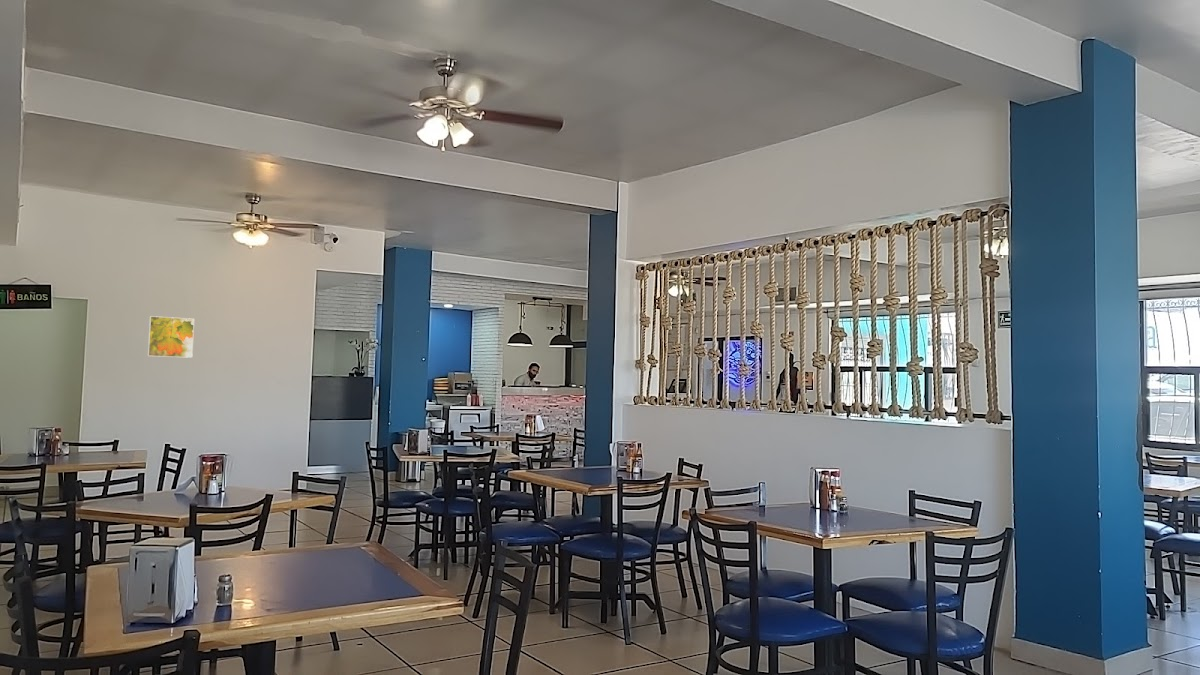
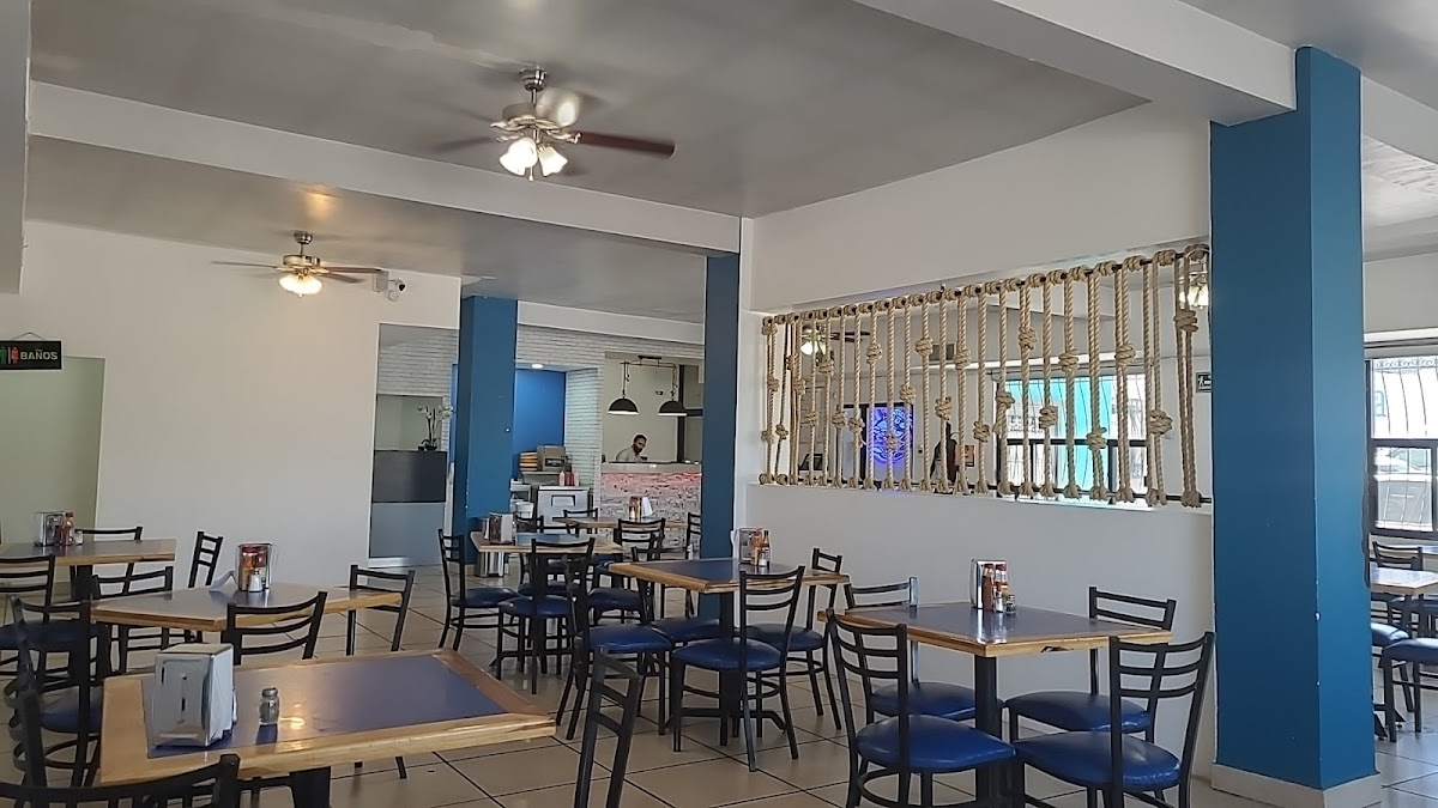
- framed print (171, 337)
